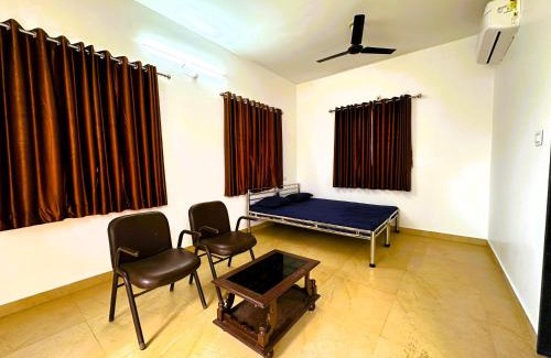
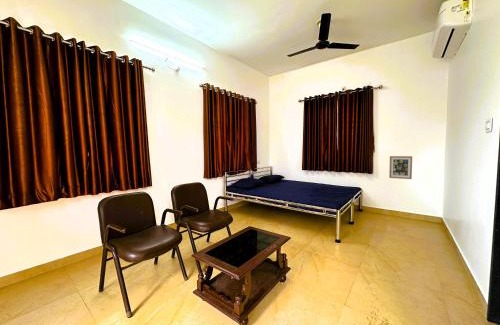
+ wall art (400, 167)
